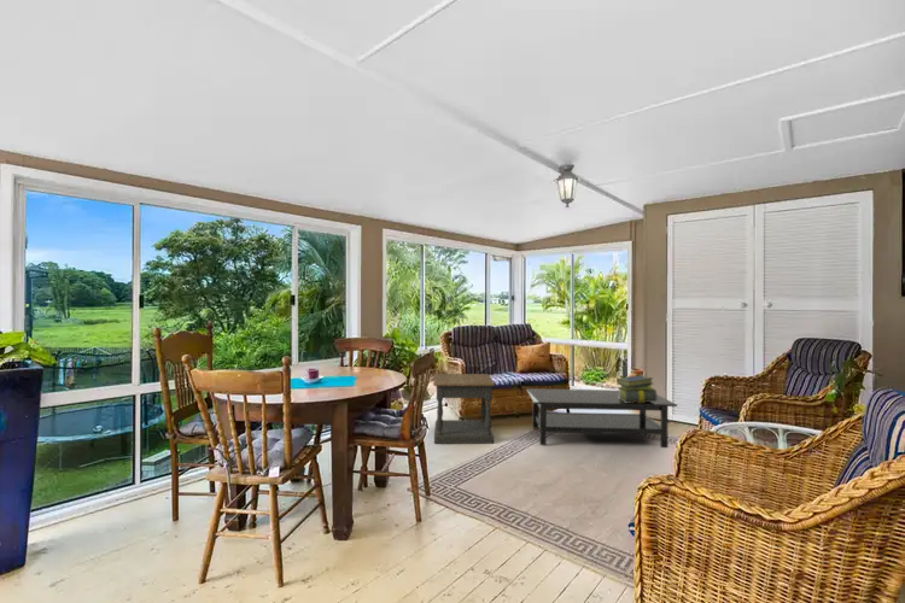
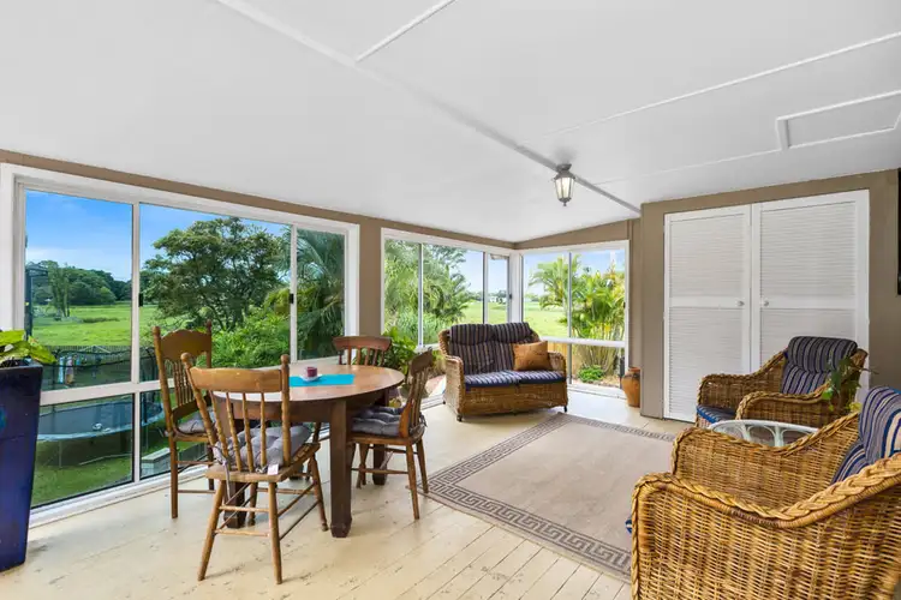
- coffee table (595, 416)
- stack of books (636, 388)
- side table (462, 397)
